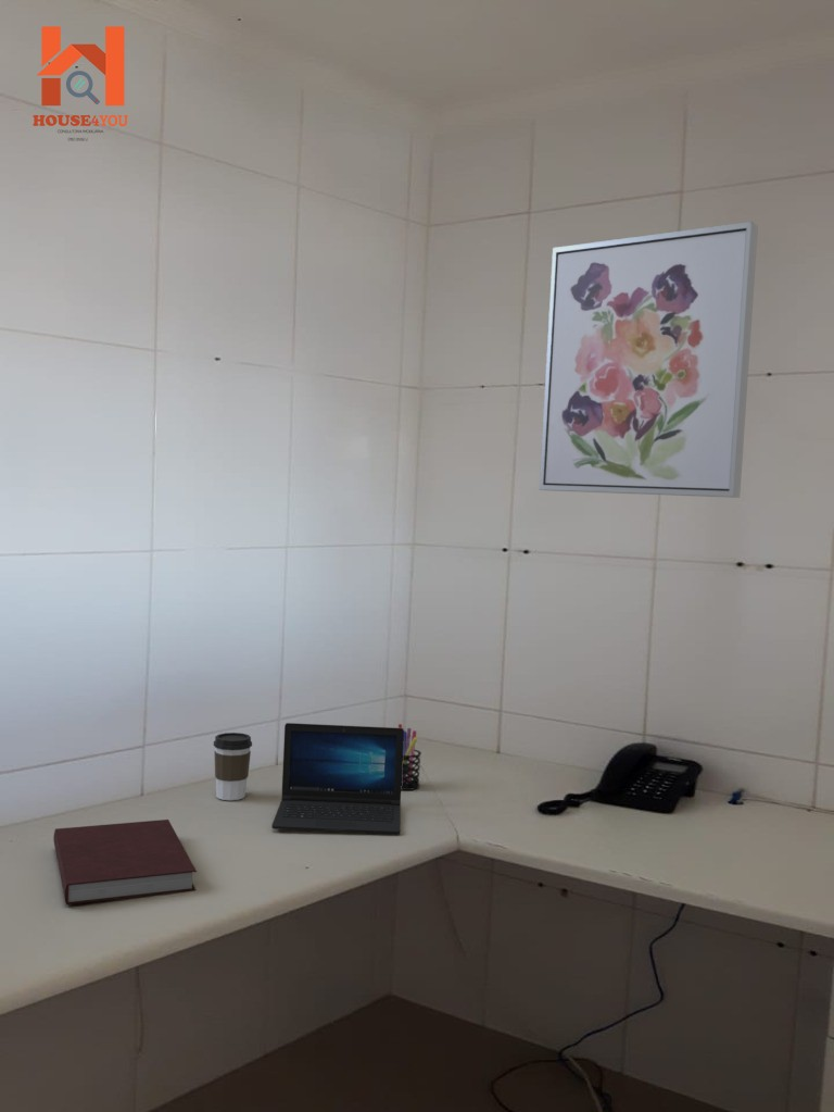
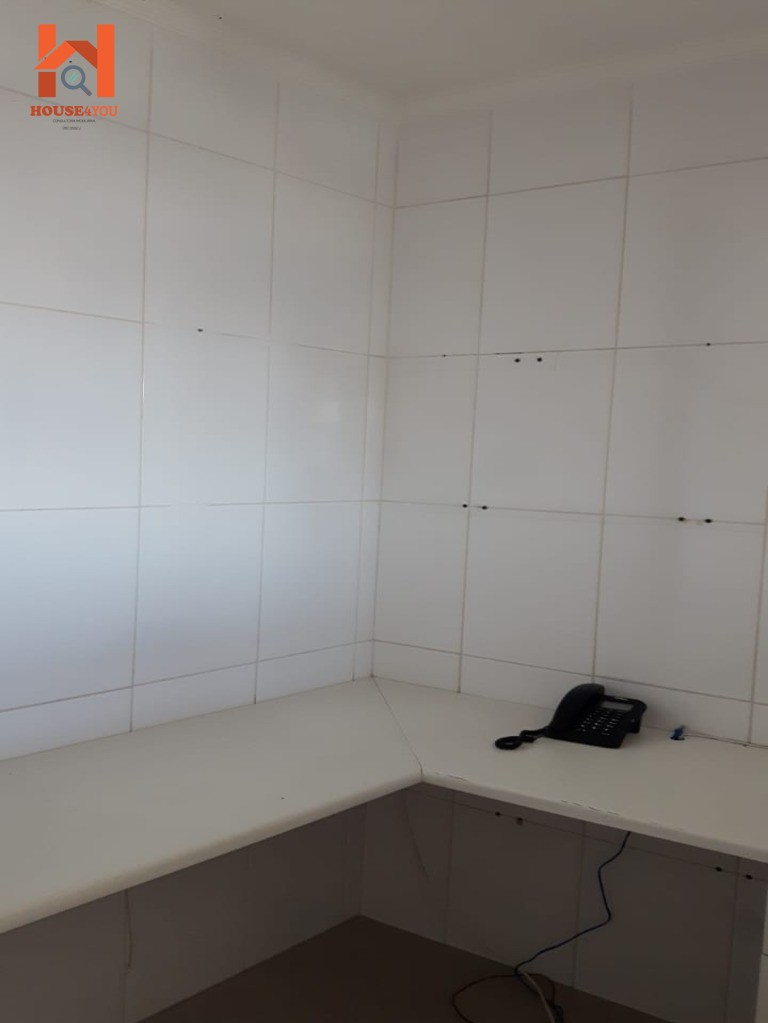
- laptop (340, 776)
- wall art (641, 366)
- coffee cup (231, 766)
- notebook (121, 858)
- pen holder (403, 755)
